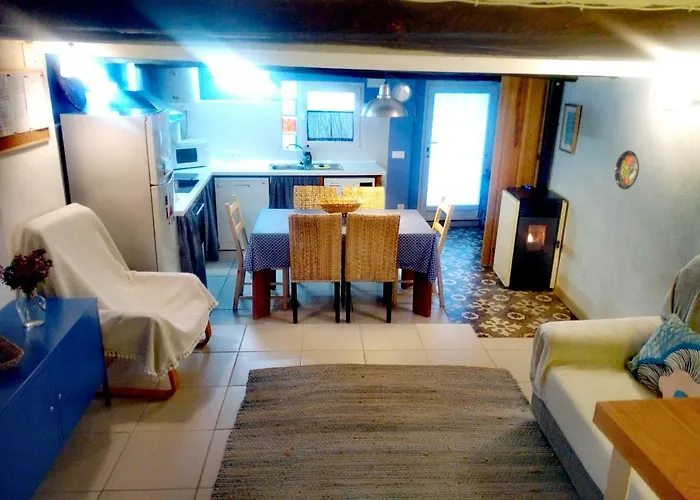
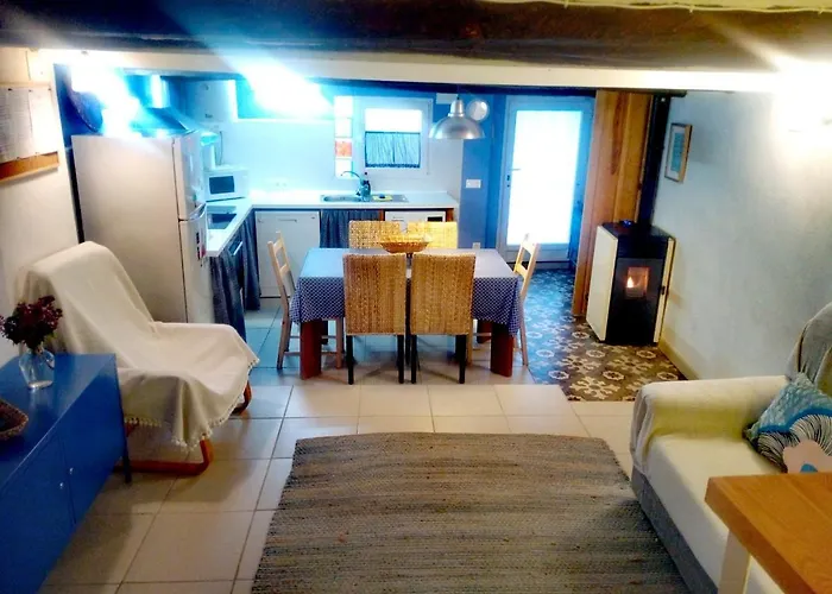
- decorative plate (628, 170)
